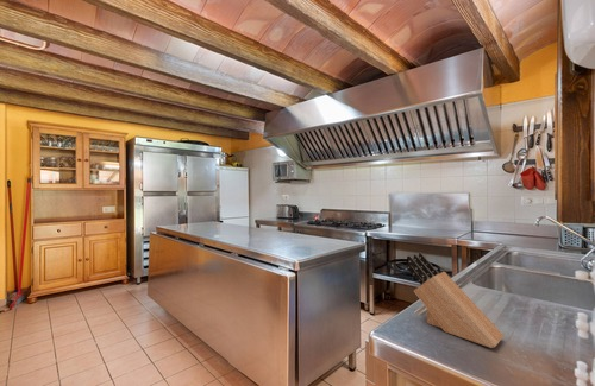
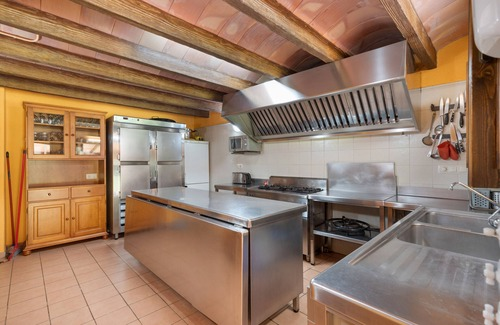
- knife block (449, 292)
